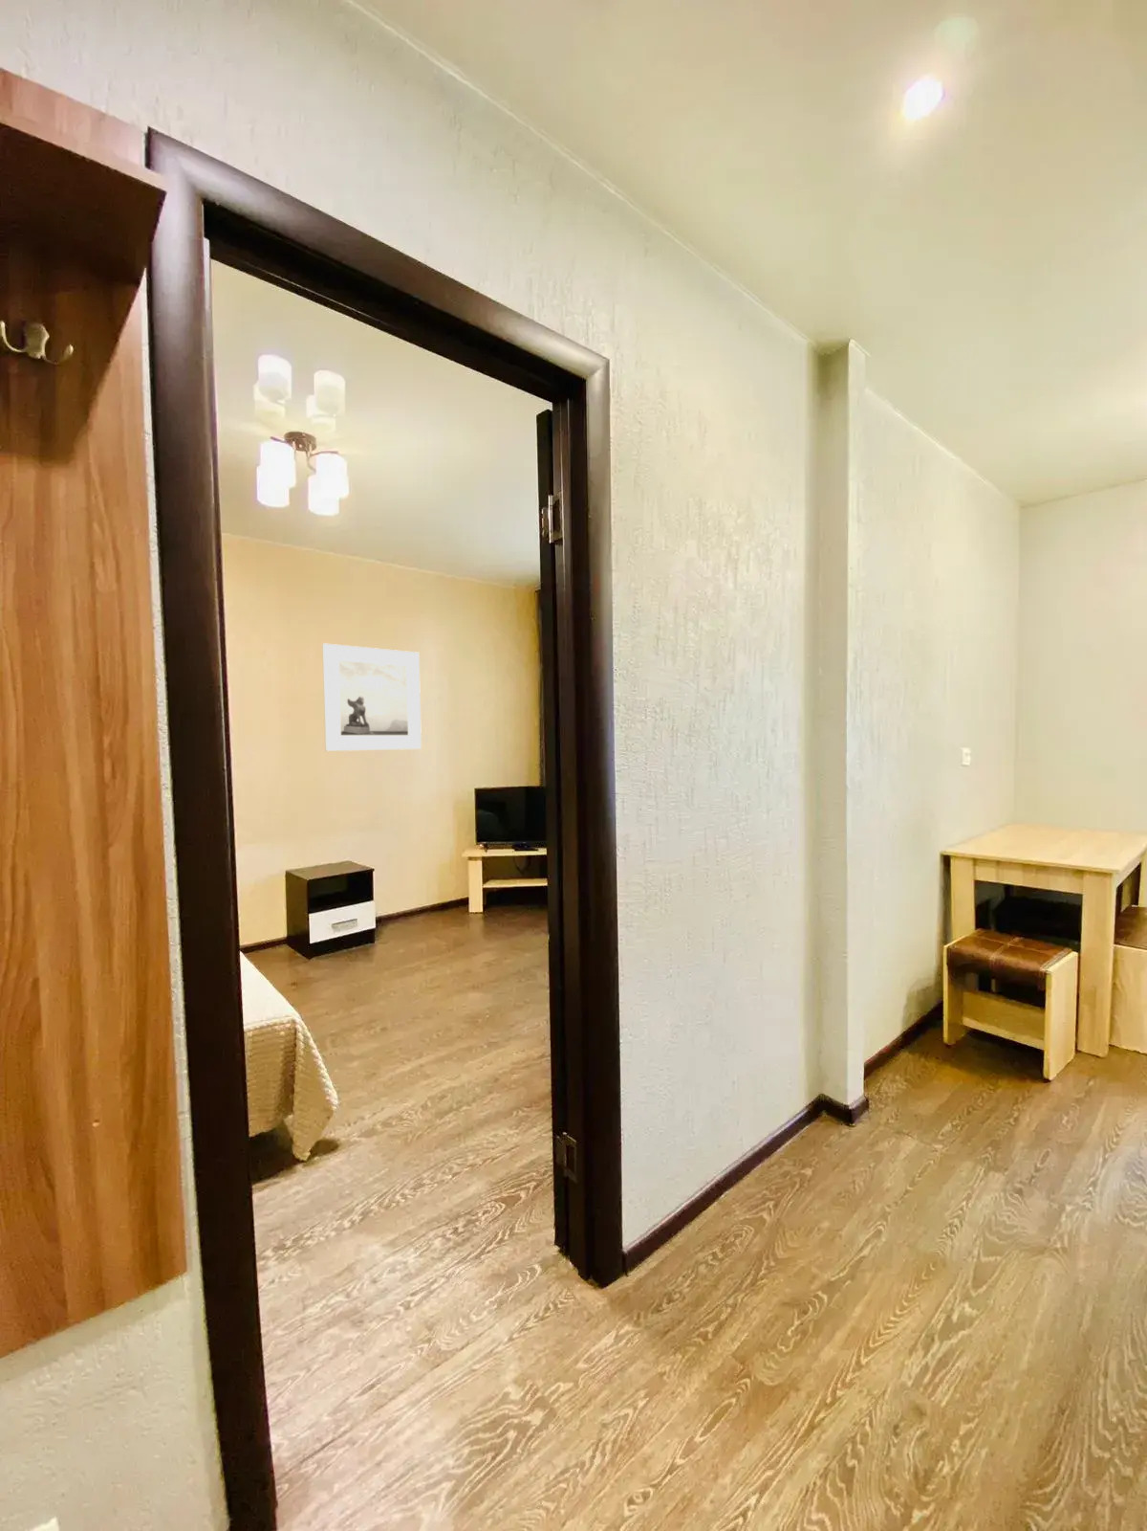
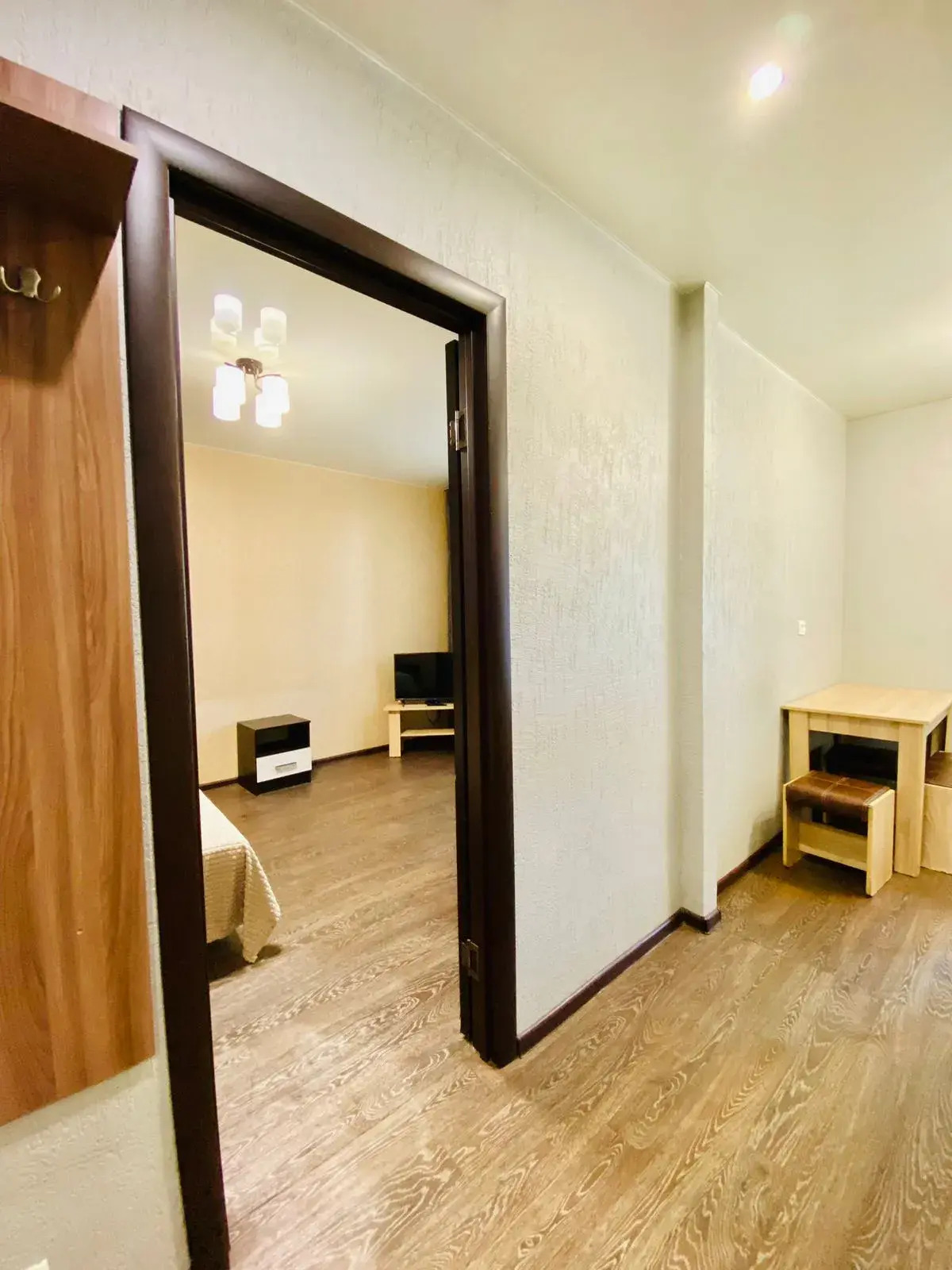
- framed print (373, 698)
